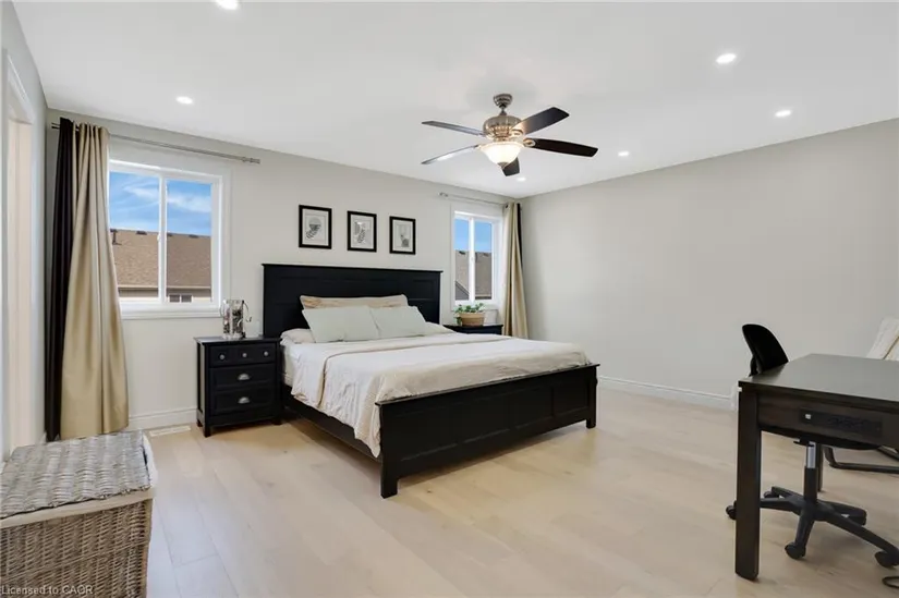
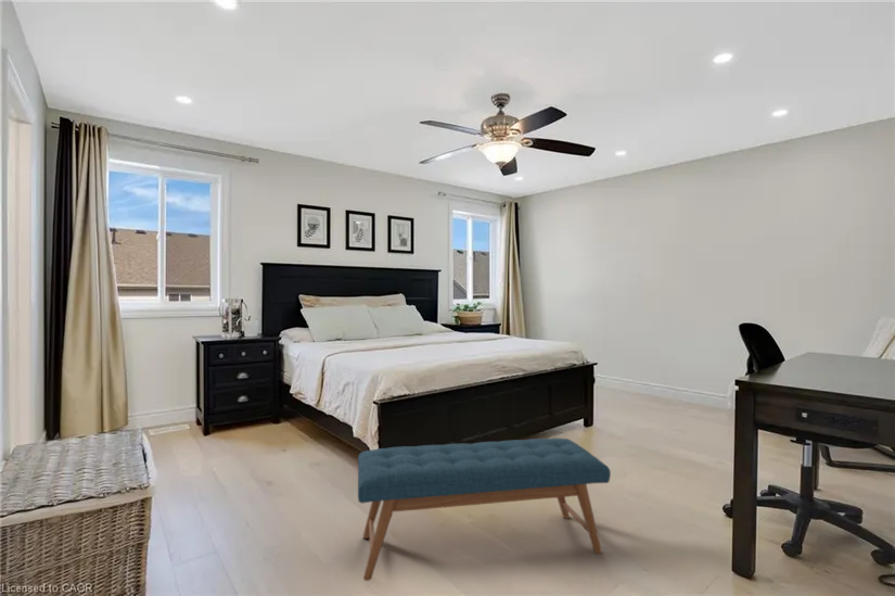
+ bench (478, 497)
